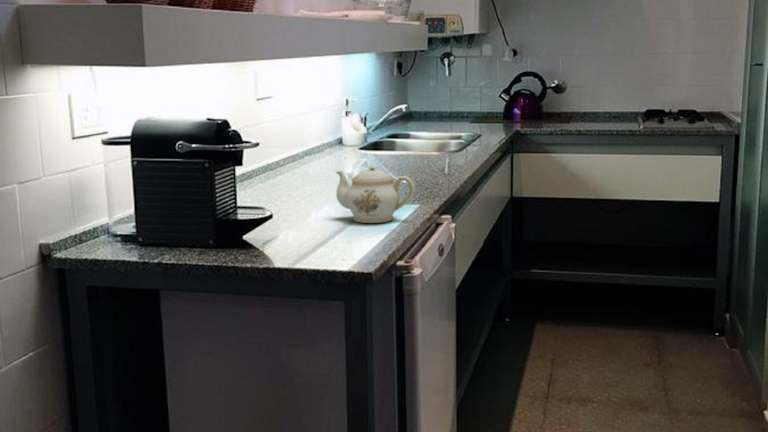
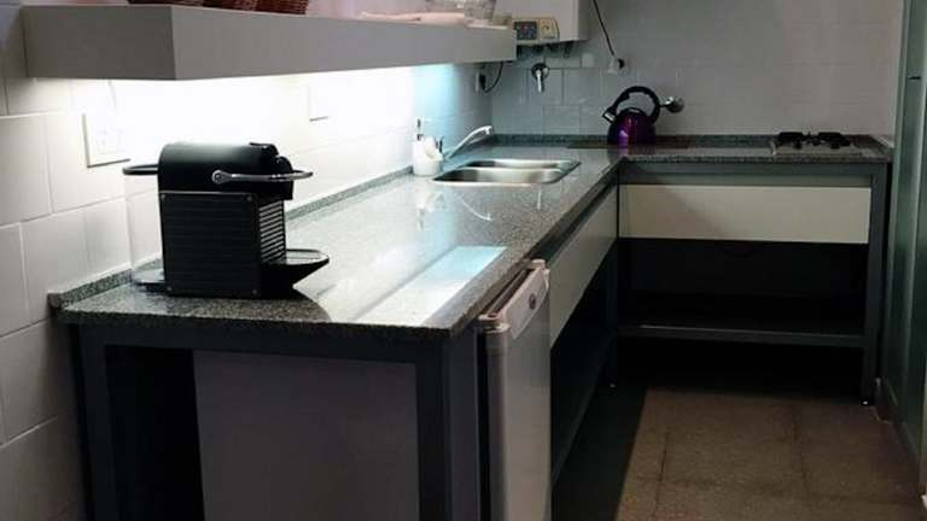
- teapot (374, 192)
